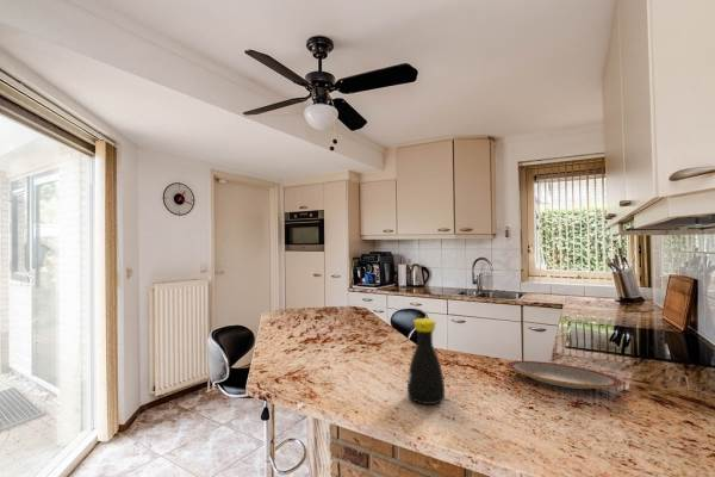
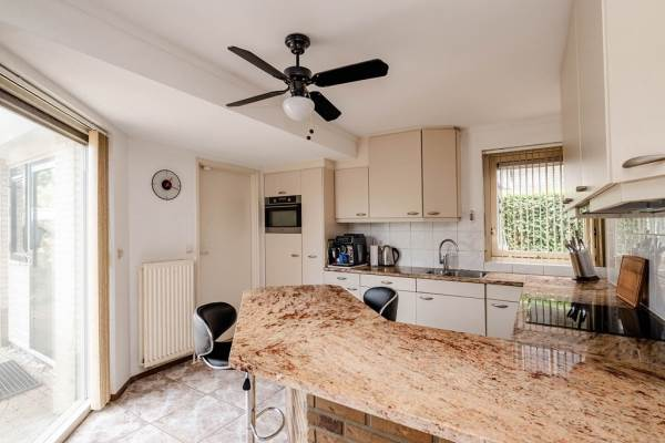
- plate (560, 377)
- bottle (424, 358)
